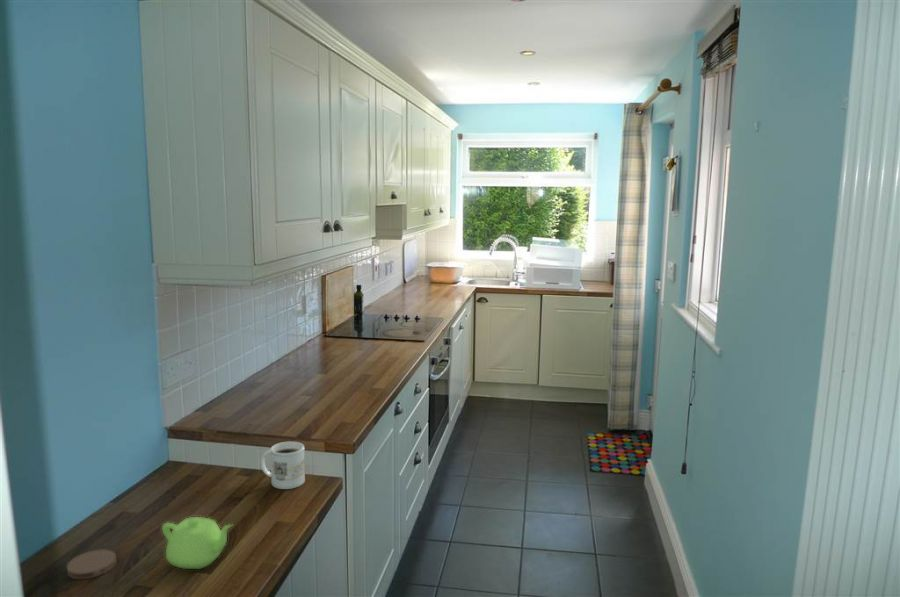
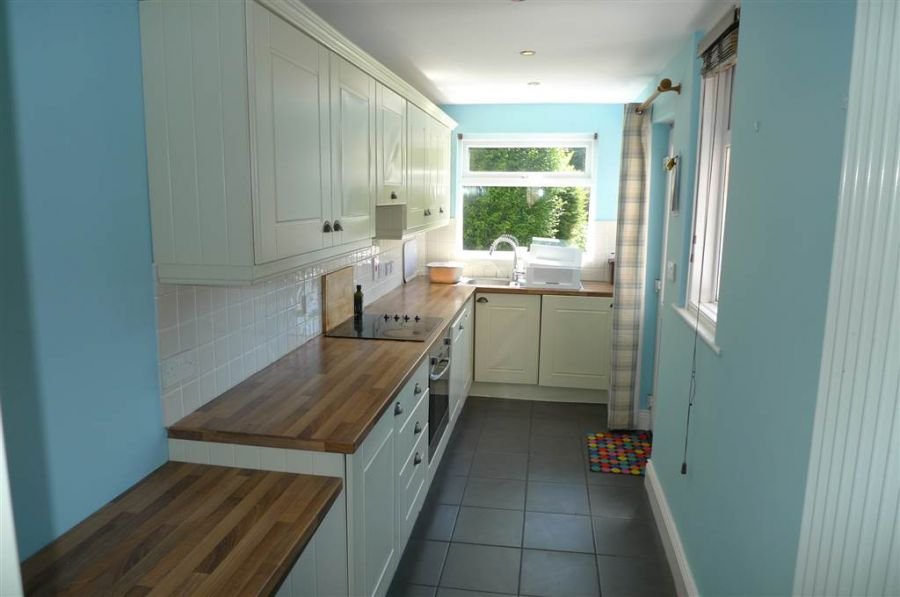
- coaster (92, 563)
- teapot (197, 539)
- mug (285, 464)
